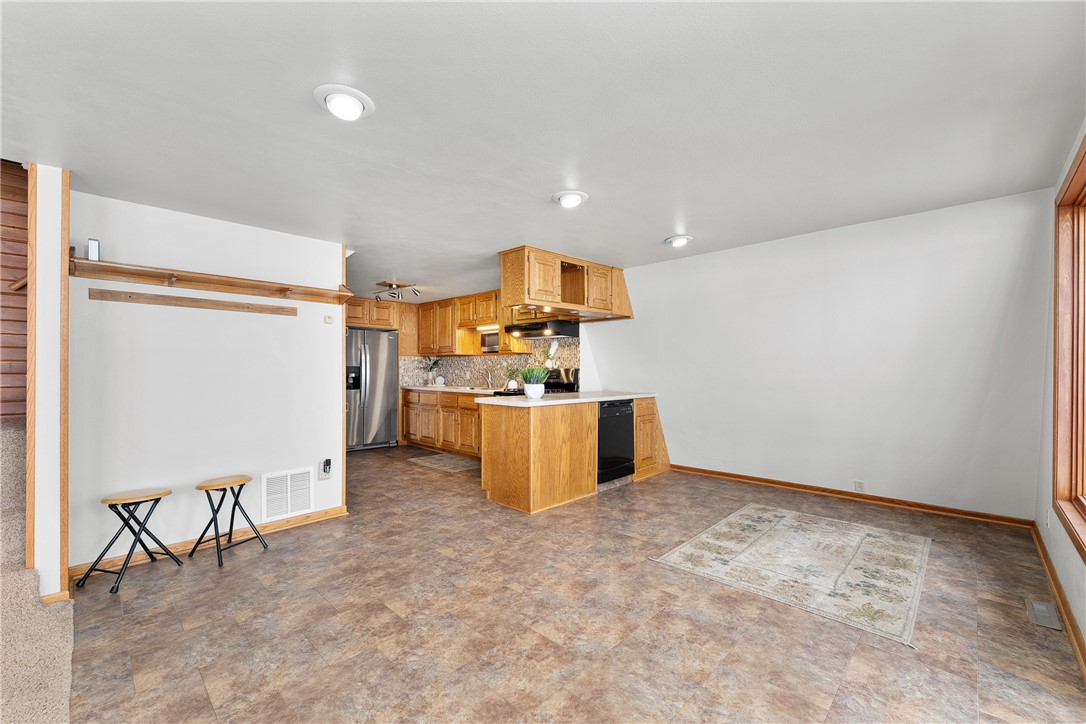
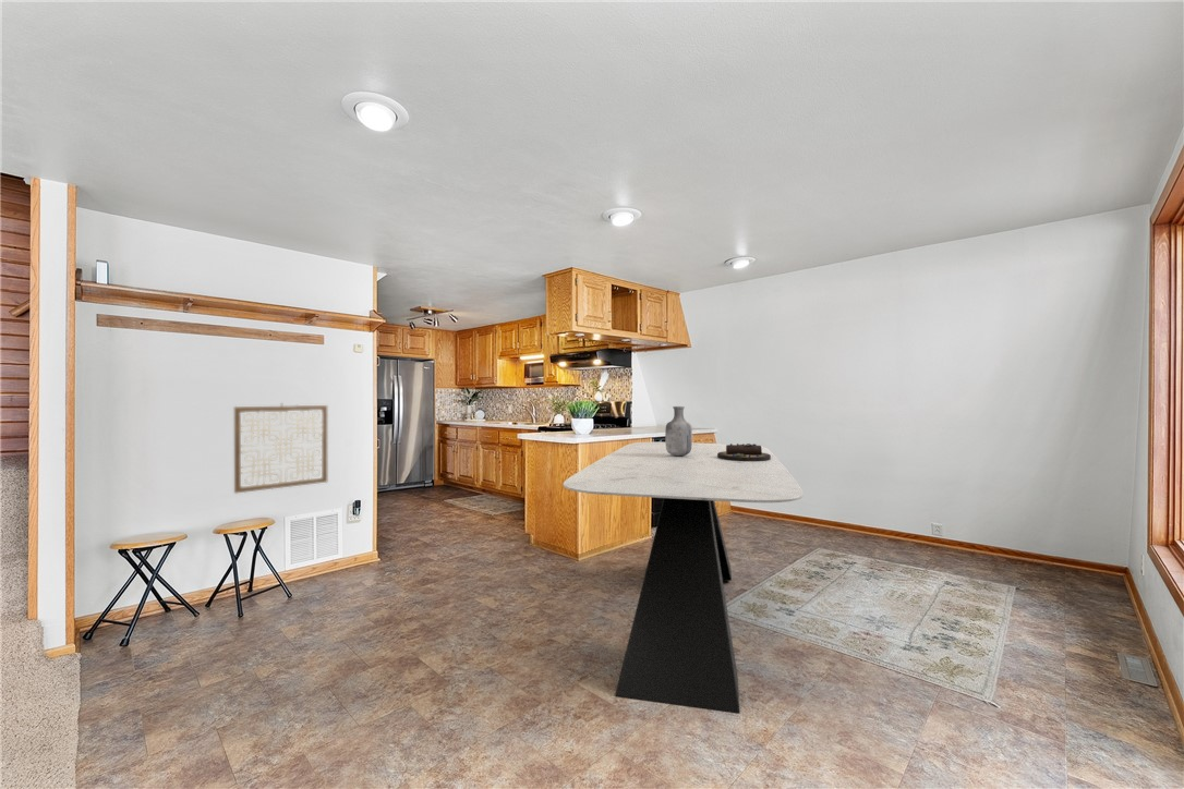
+ decorative bowl (744, 450)
+ dining table (688, 537)
+ wall art (283, 444)
+ vase (678, 430)
